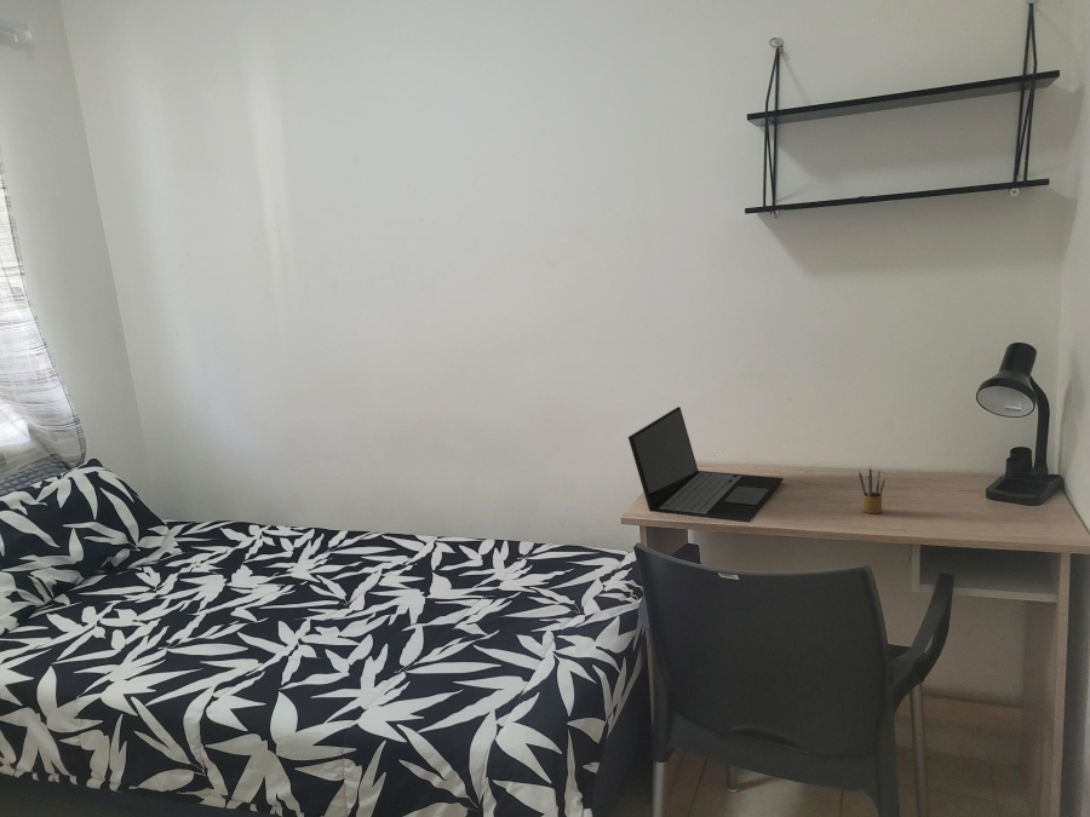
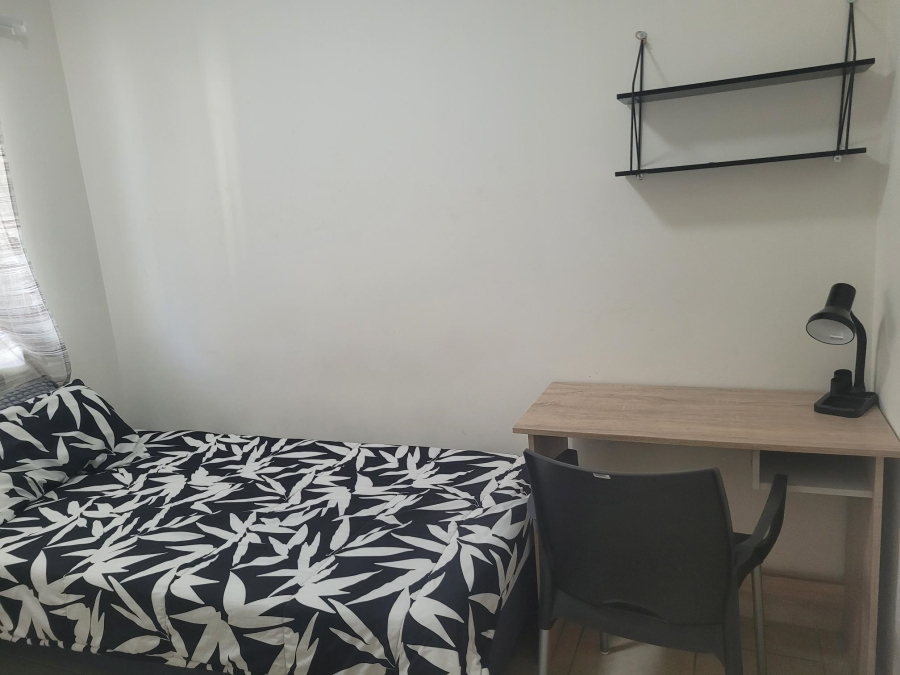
- laptop (706, 471)
- pencil box (871, 490)
